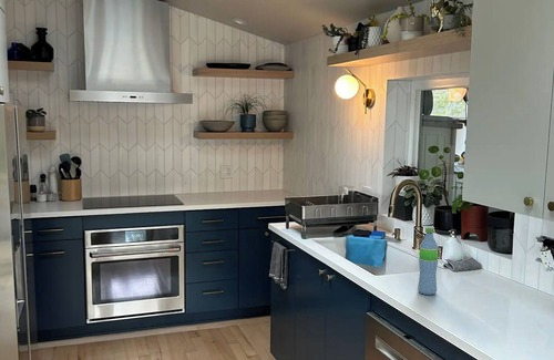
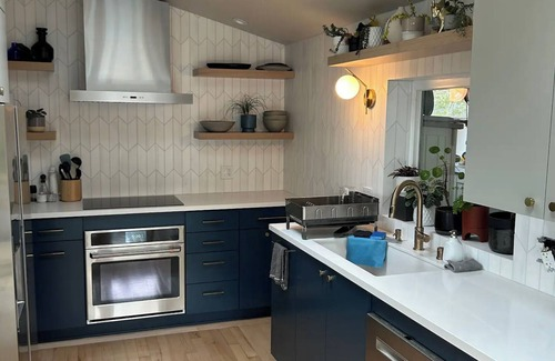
- water bottle (428, 260)
